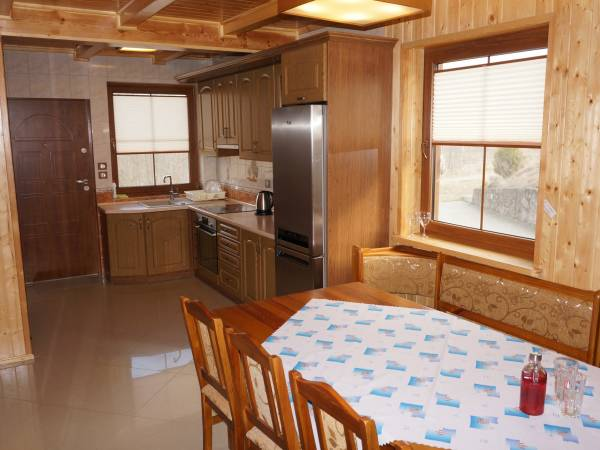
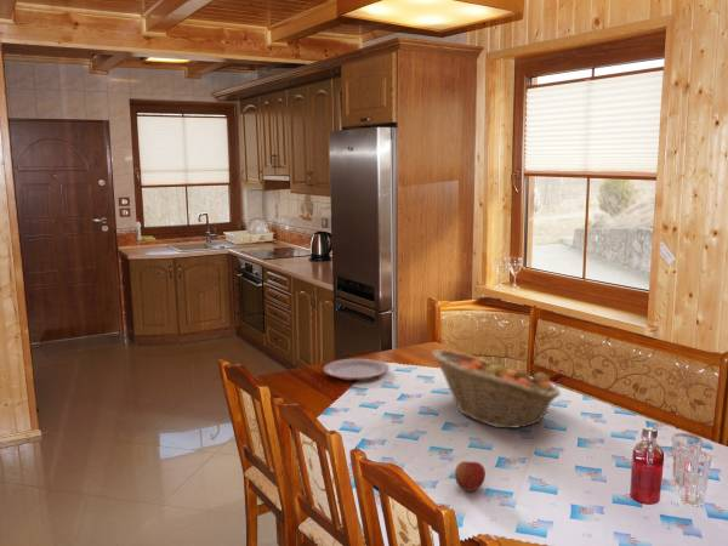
+ apple (470, 473)
+ fruit basket (493, 382)
+ plate (356, 370)
